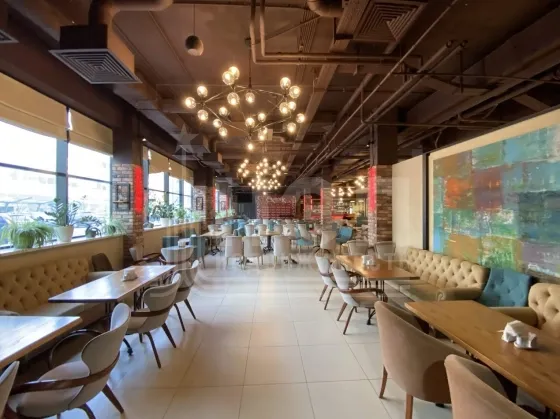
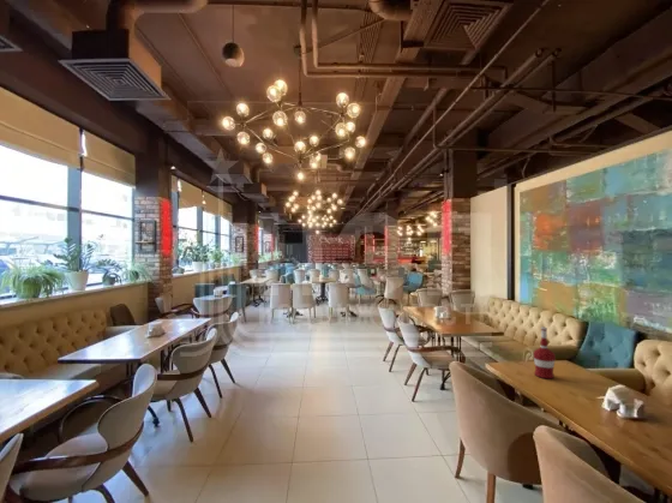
+ alcohol (544, 352)
